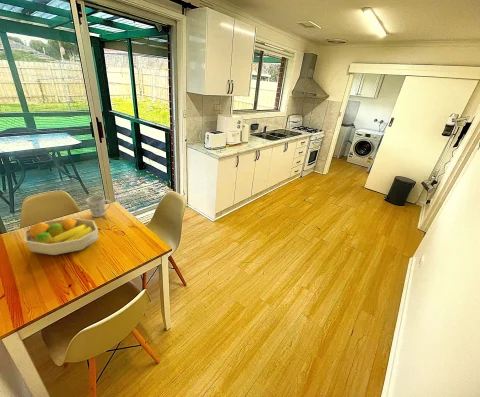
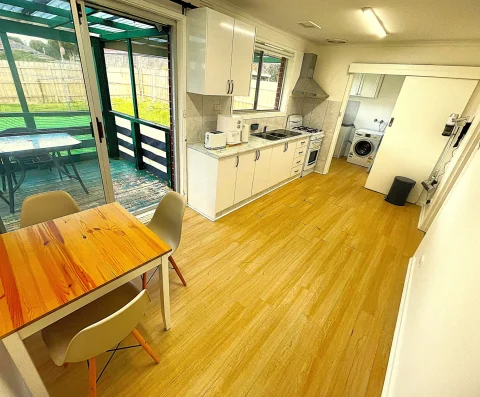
- mug (99, 206)
- fruit bowl (63, 233)
